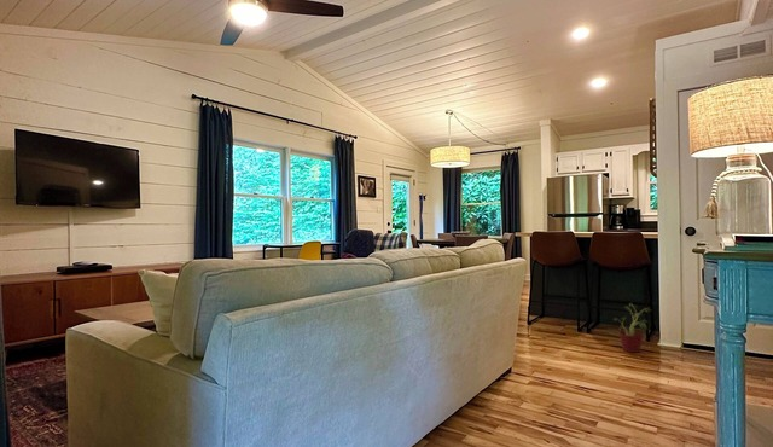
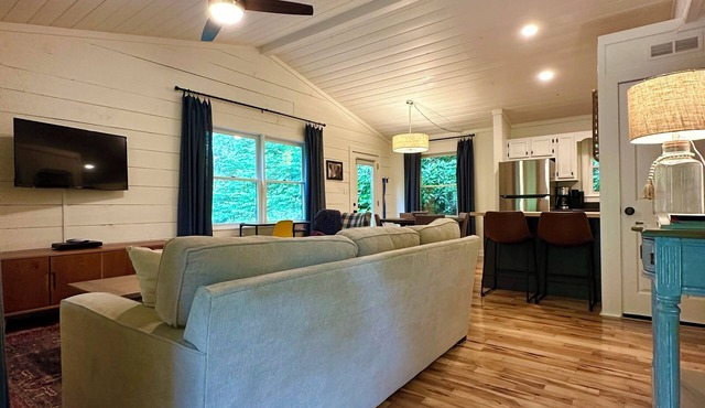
- potted plant (633, 325)
